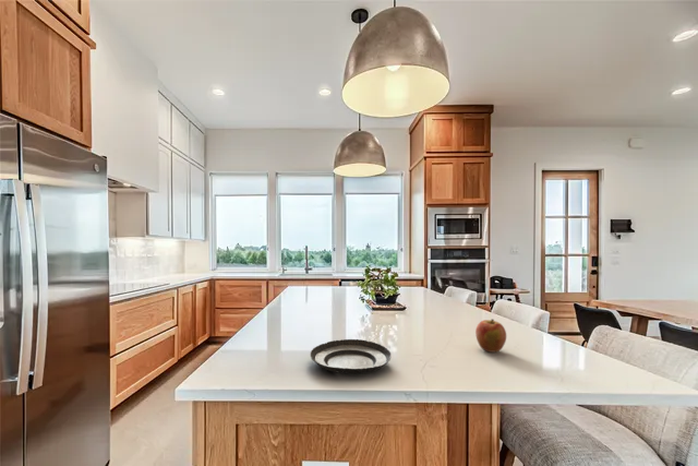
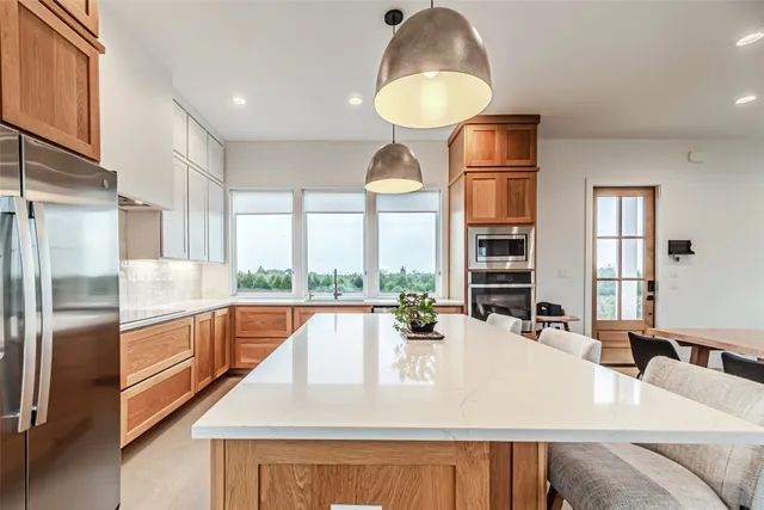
- apple (490, 334)
- tart tin (350, 357)
